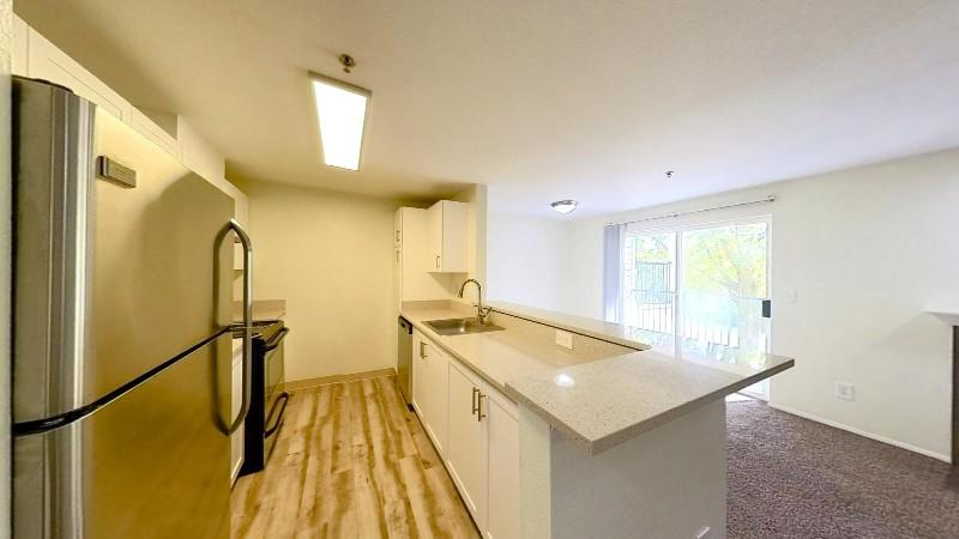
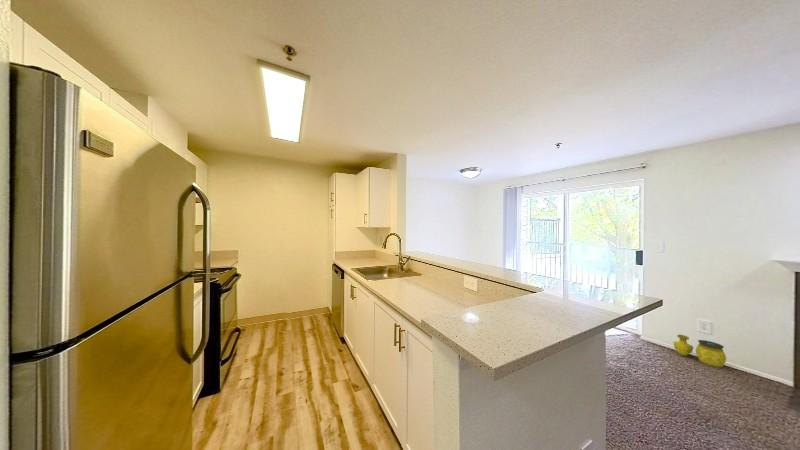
+ decorative vase (698, 349)
